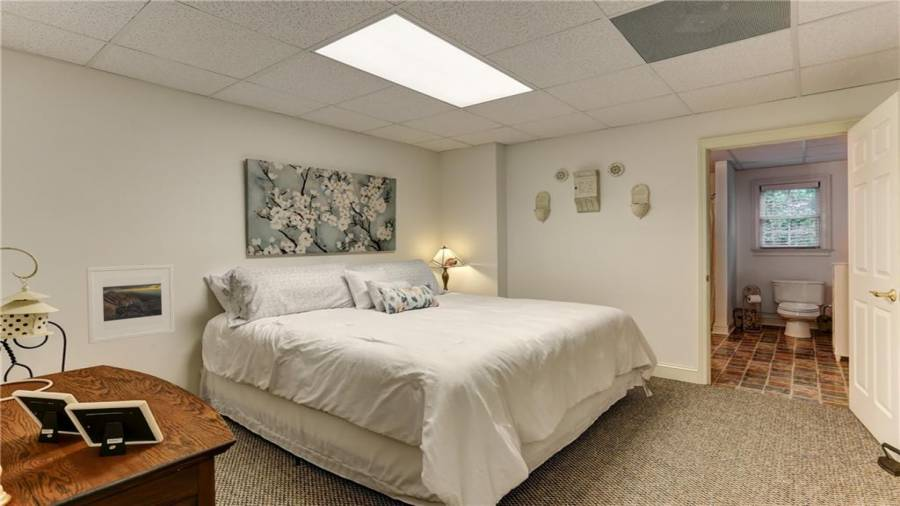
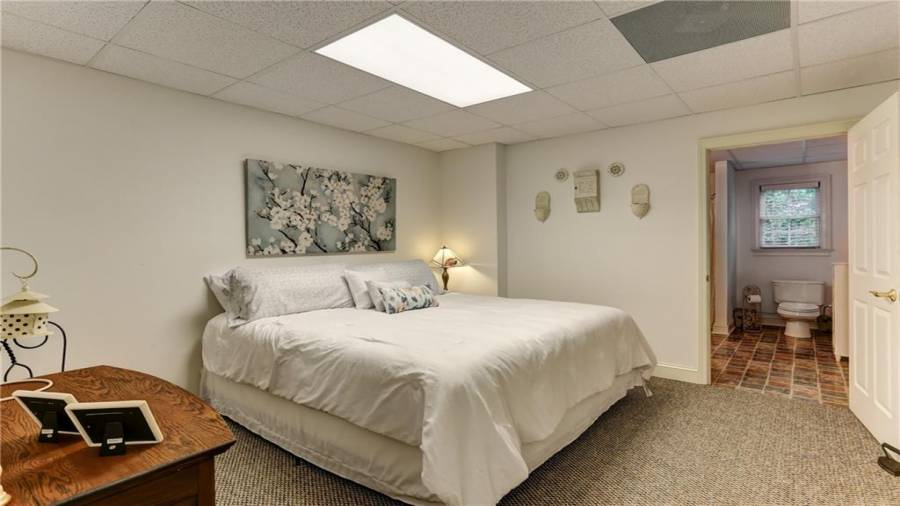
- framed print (133, 301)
